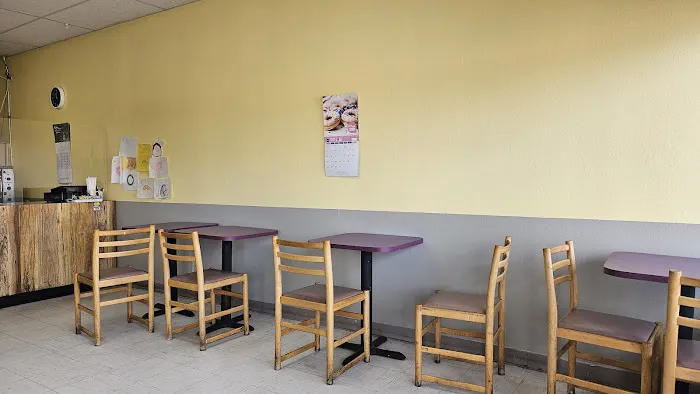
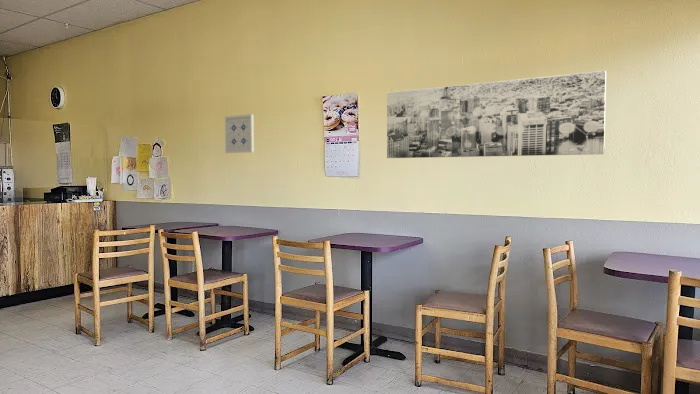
+ wall art (483, 120)
+ wall art (239, 134)
